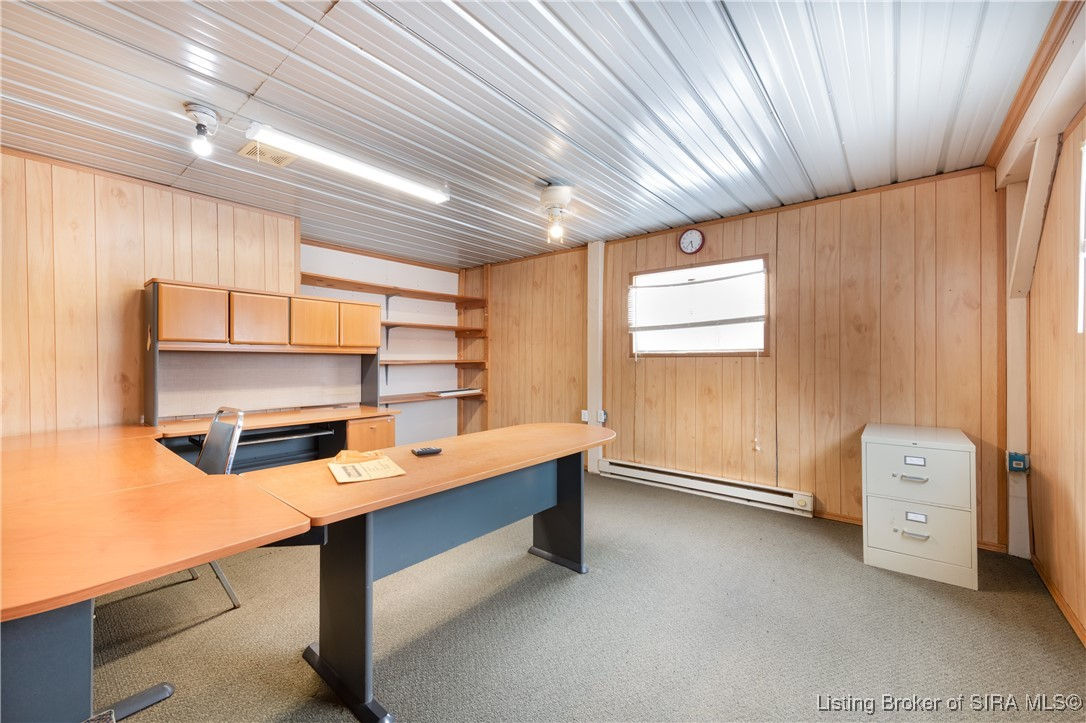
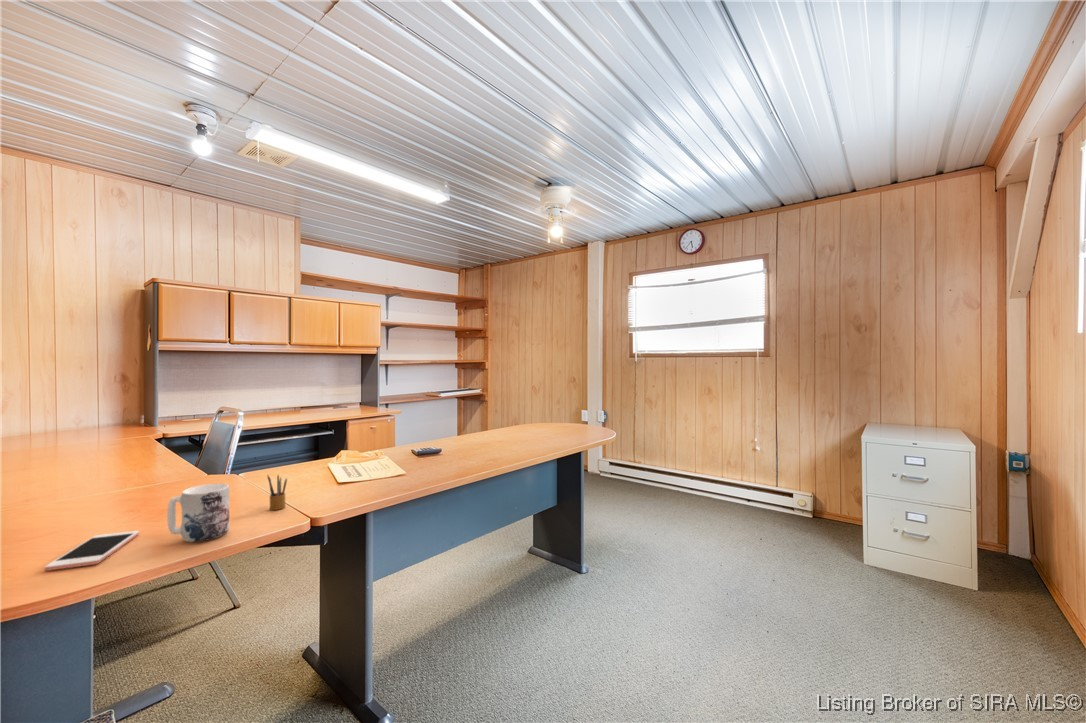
+ mug (200, 513)
+ pencil box (277, 491)
+ cell phone (96, 548)
